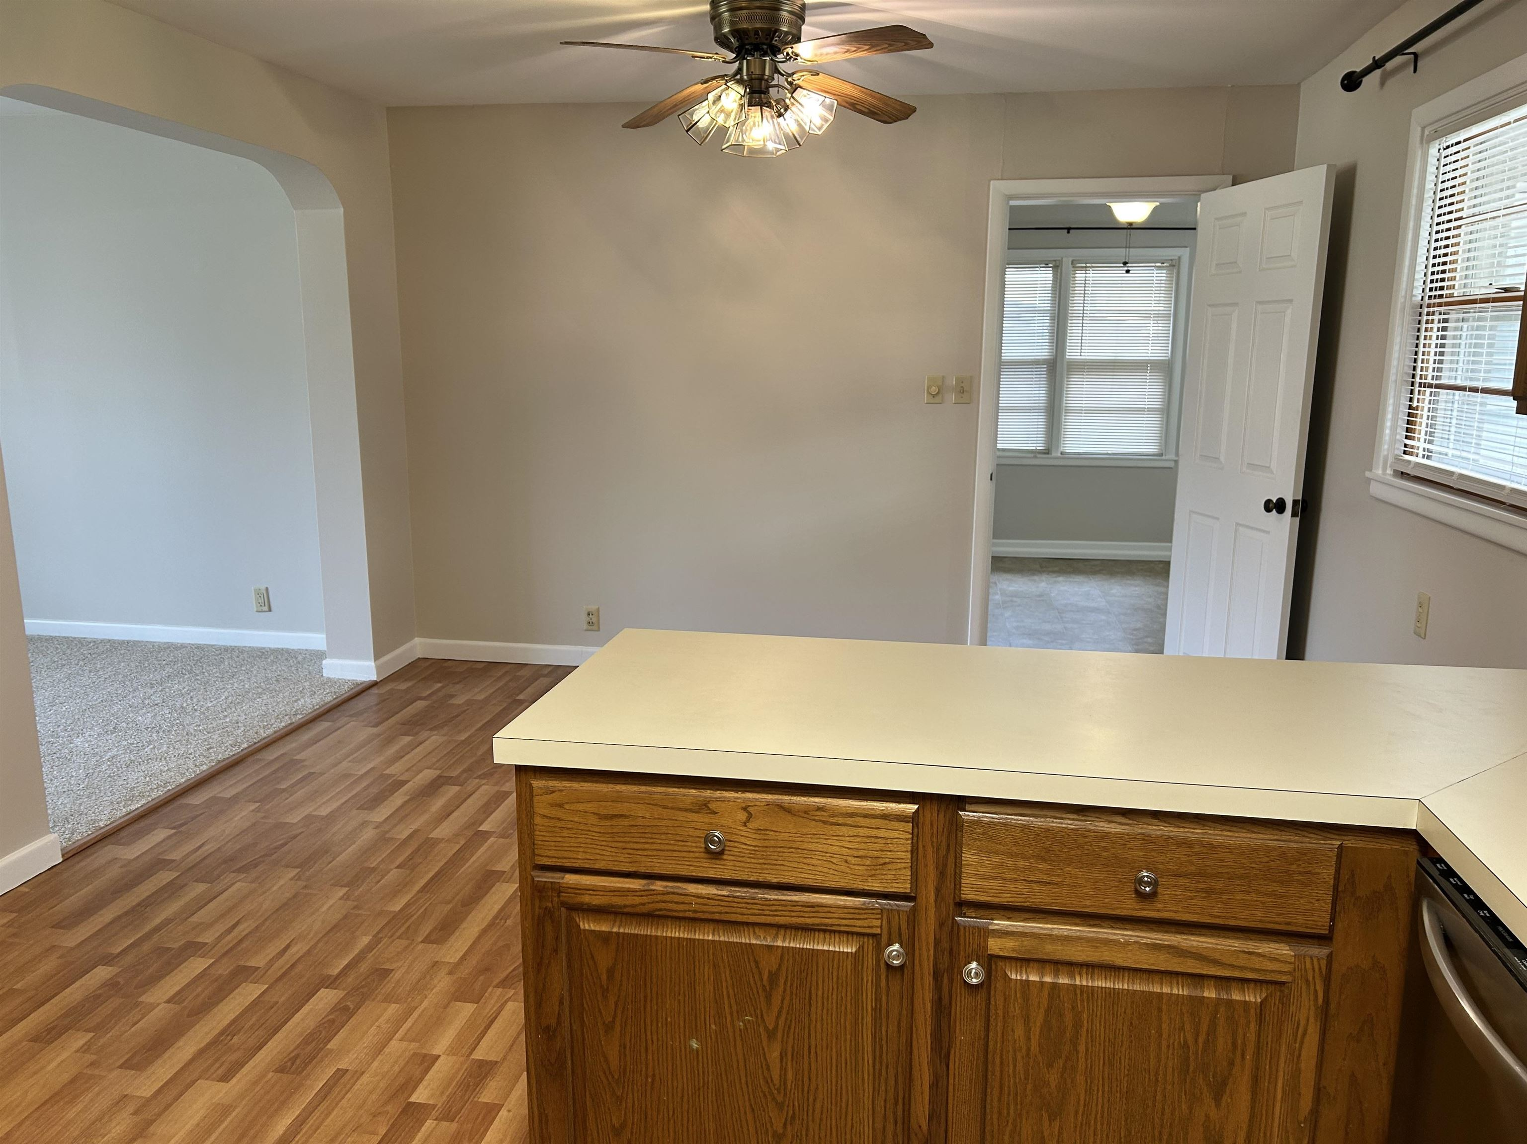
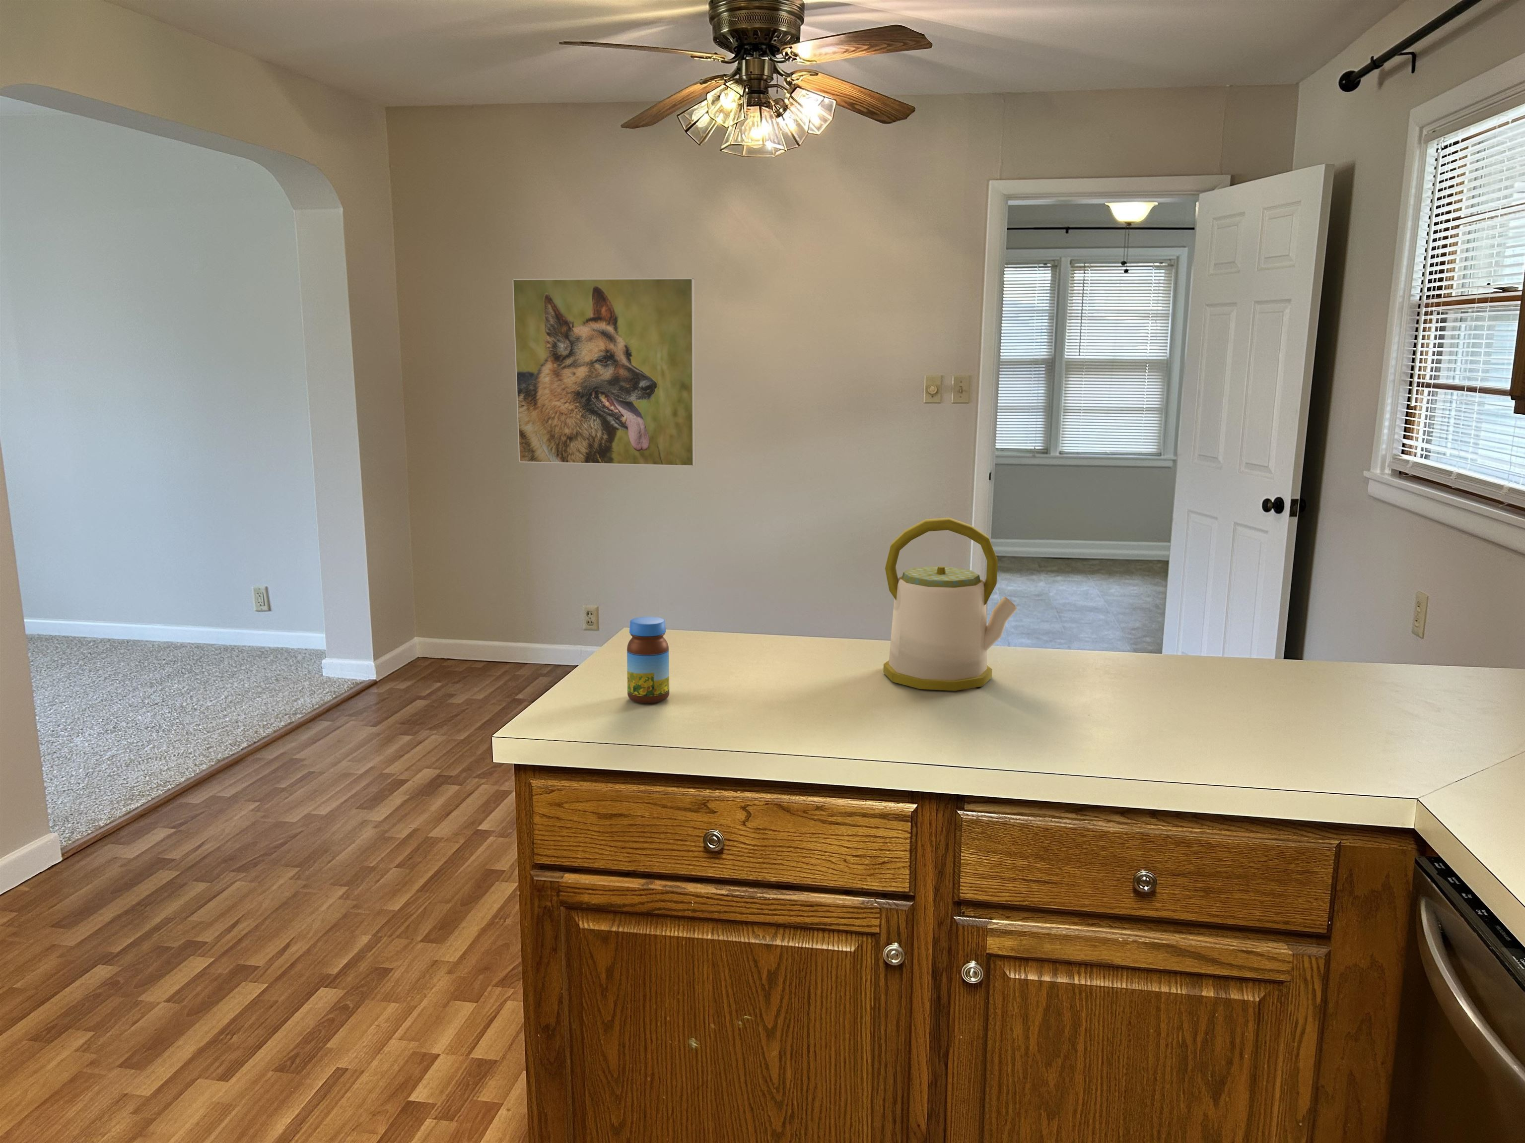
+ kettle (951, 598)
+ jar (648, 658)
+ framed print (604, 372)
